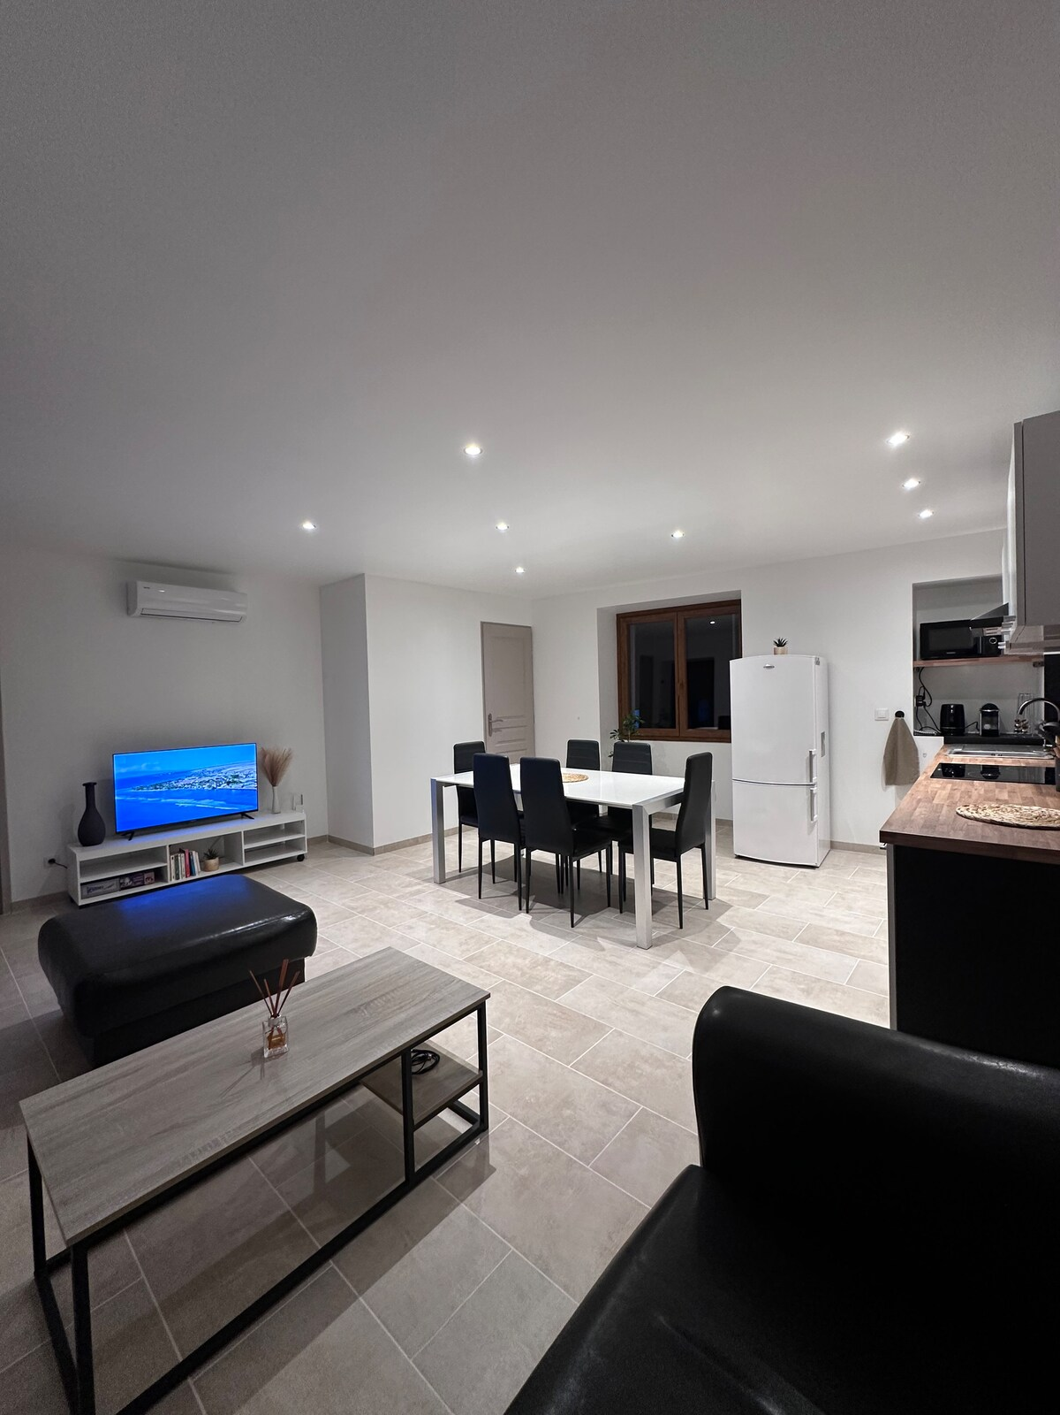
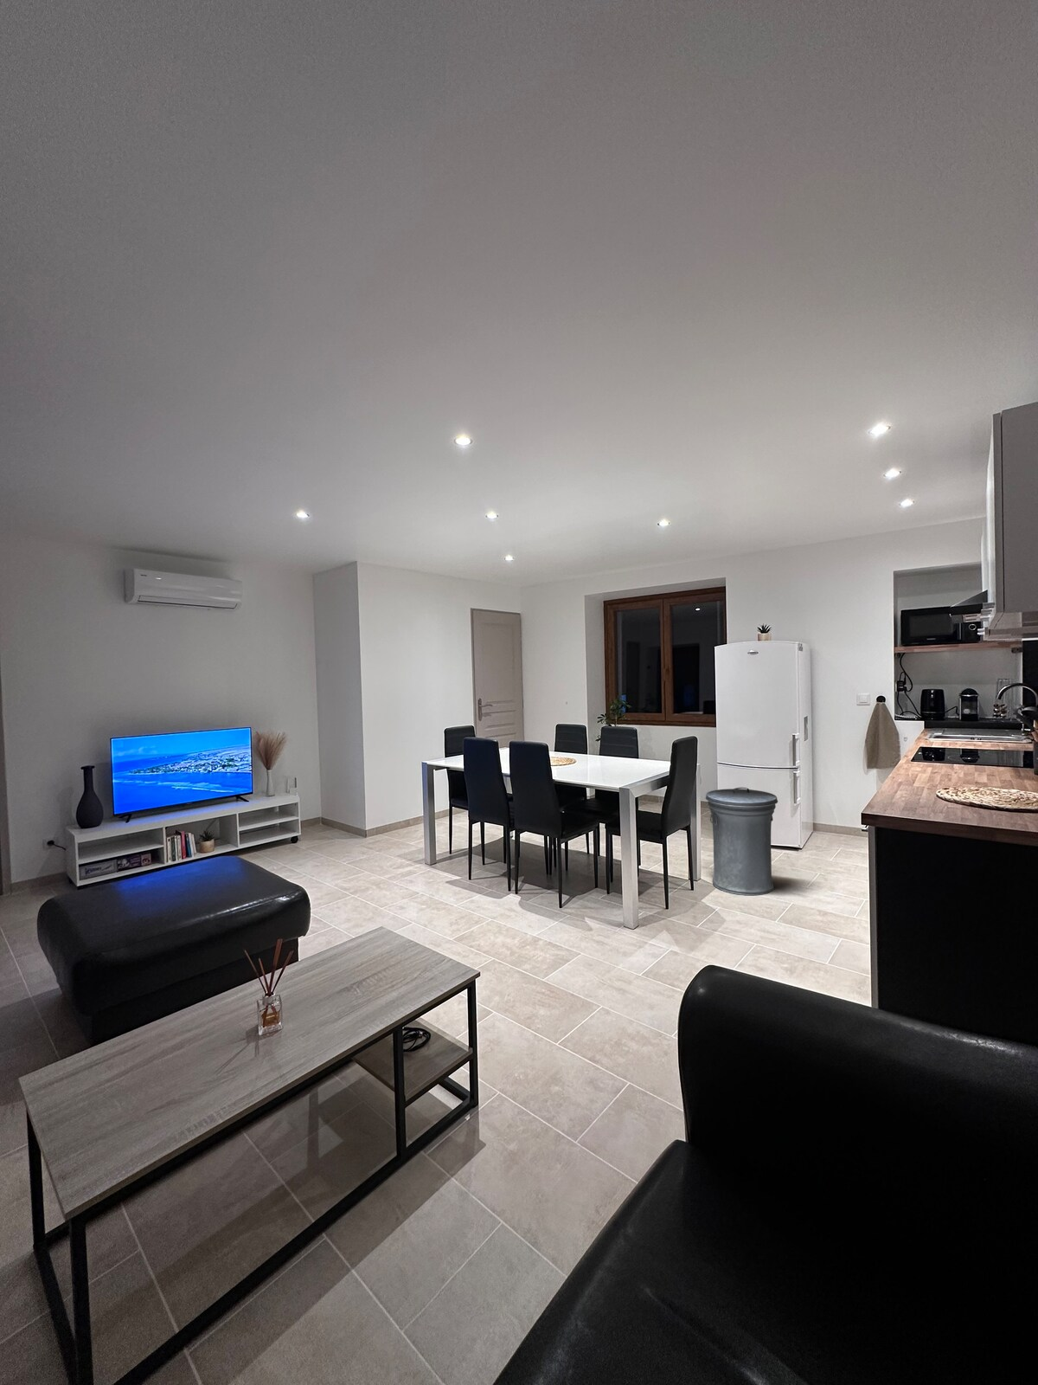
+ trash can (741, 836)
